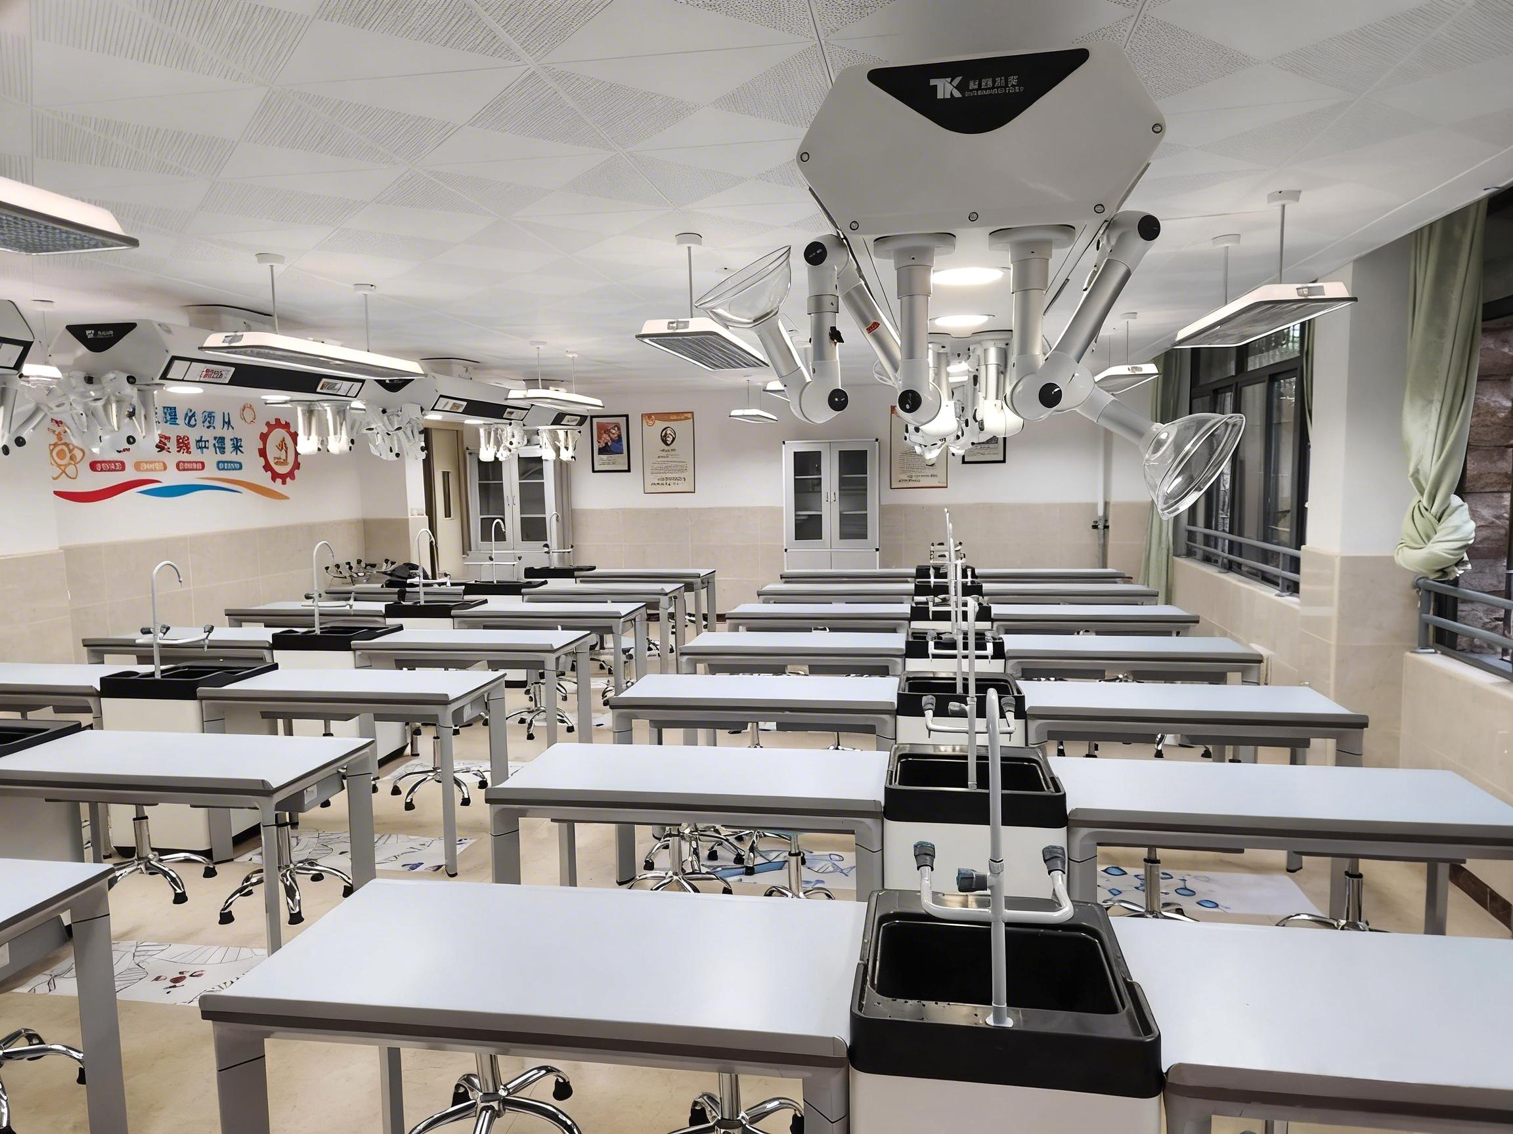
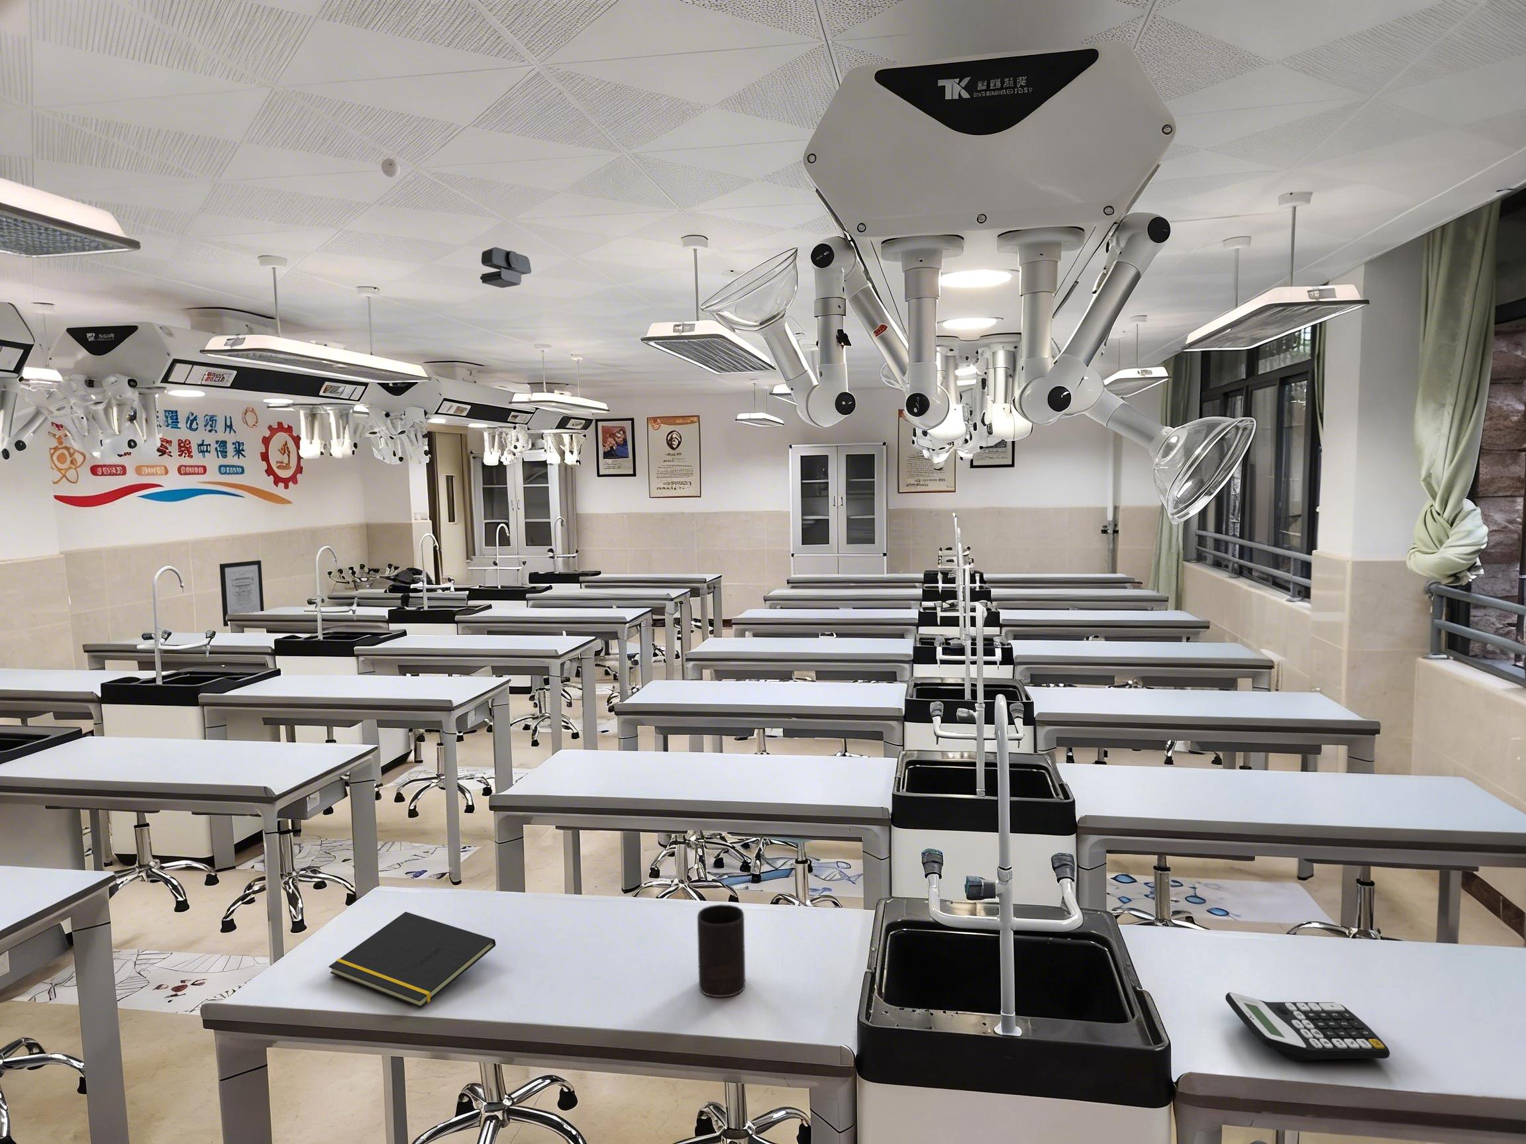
+ calculator (1305, 1026)
+ eyeball (391, 167)
+ wall art (243, 592)
+ cup (721, 949)
+ notepad (412, 957)
+ security camera (506, 268)
